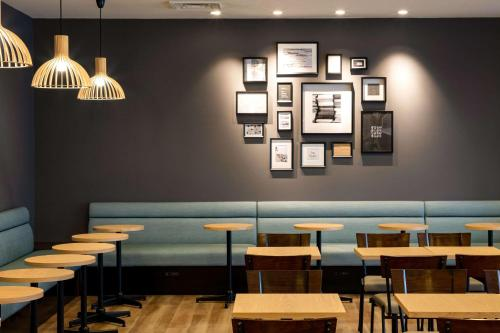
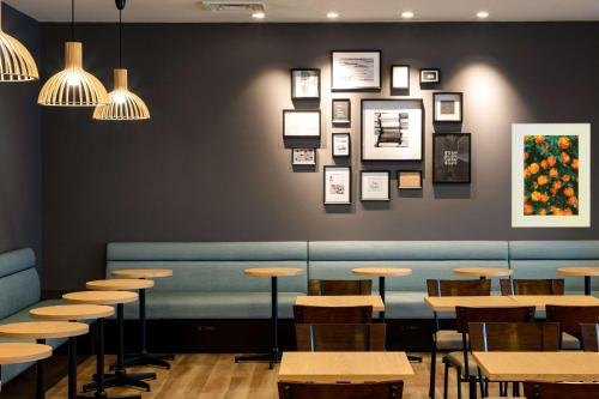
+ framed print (550, 175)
